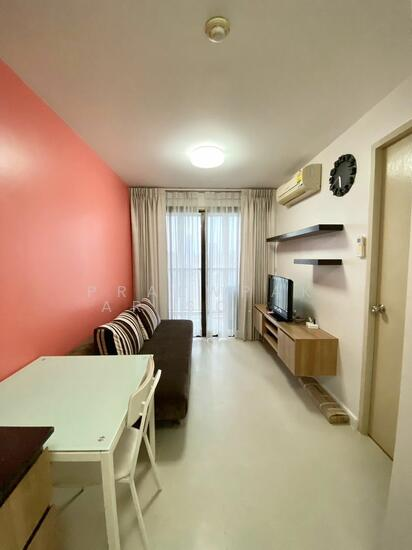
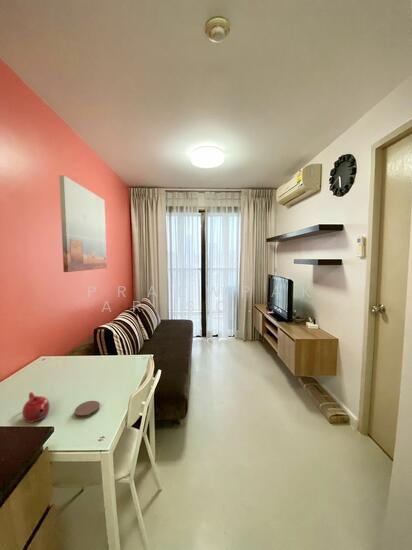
+ coaster (87, 408)
+ teapot (35, 406)
+ wall art (87, 230)
